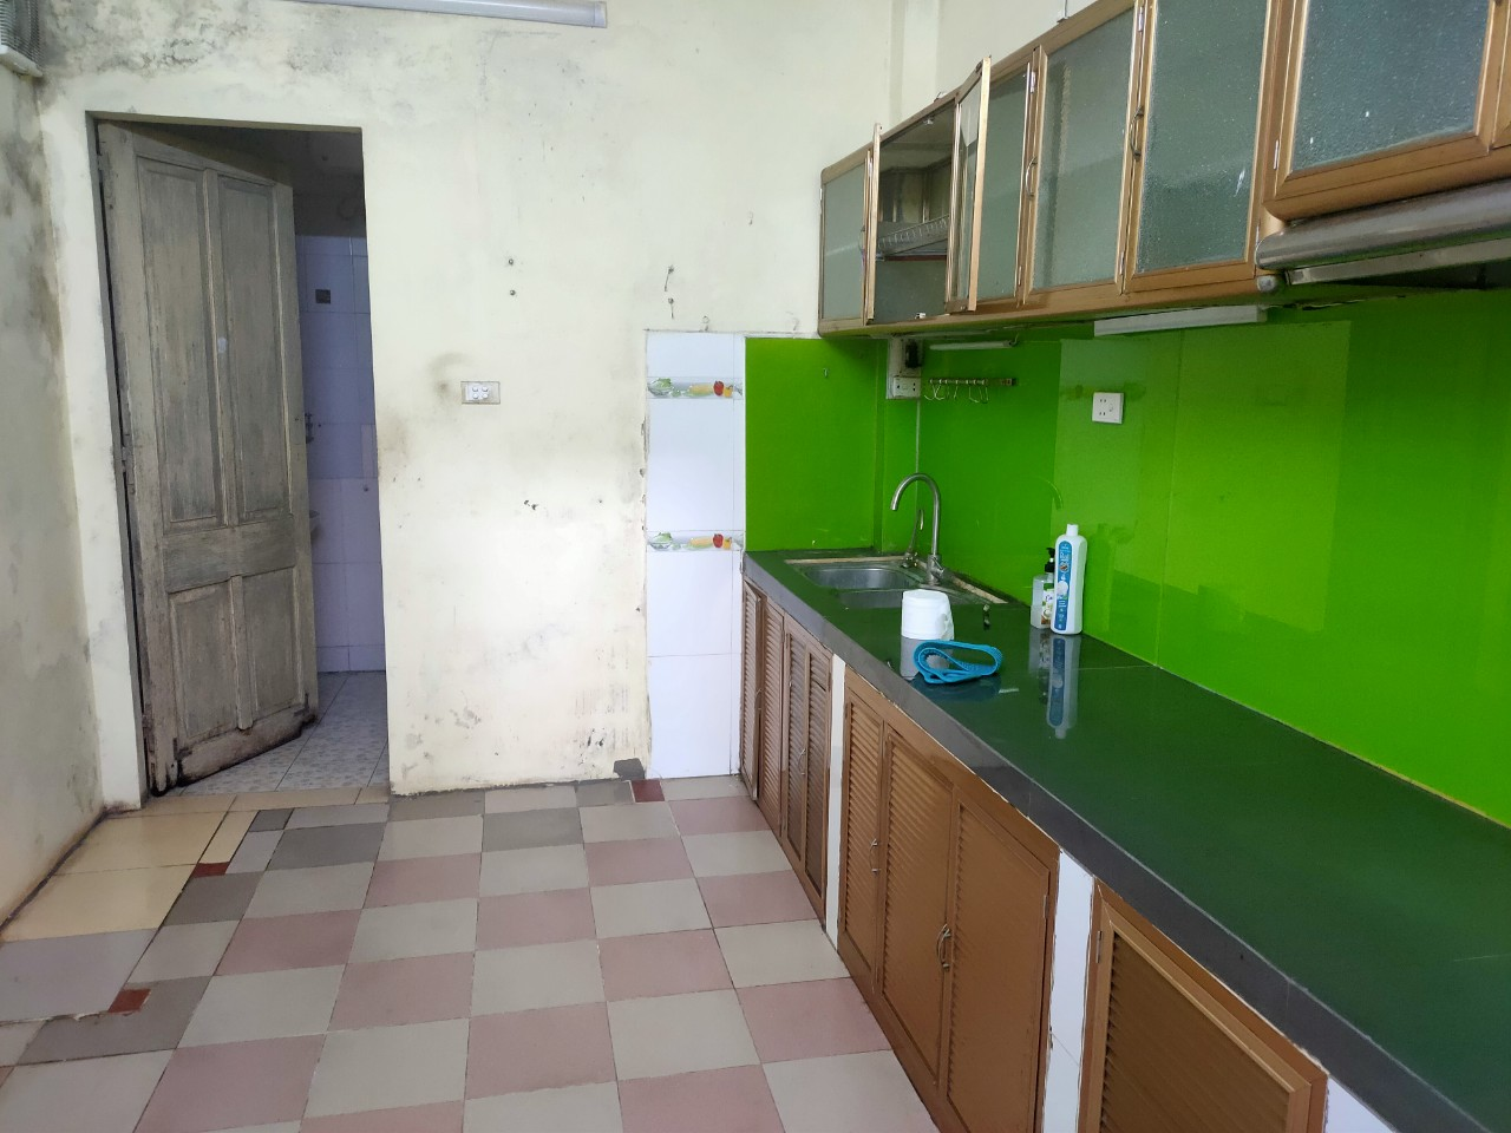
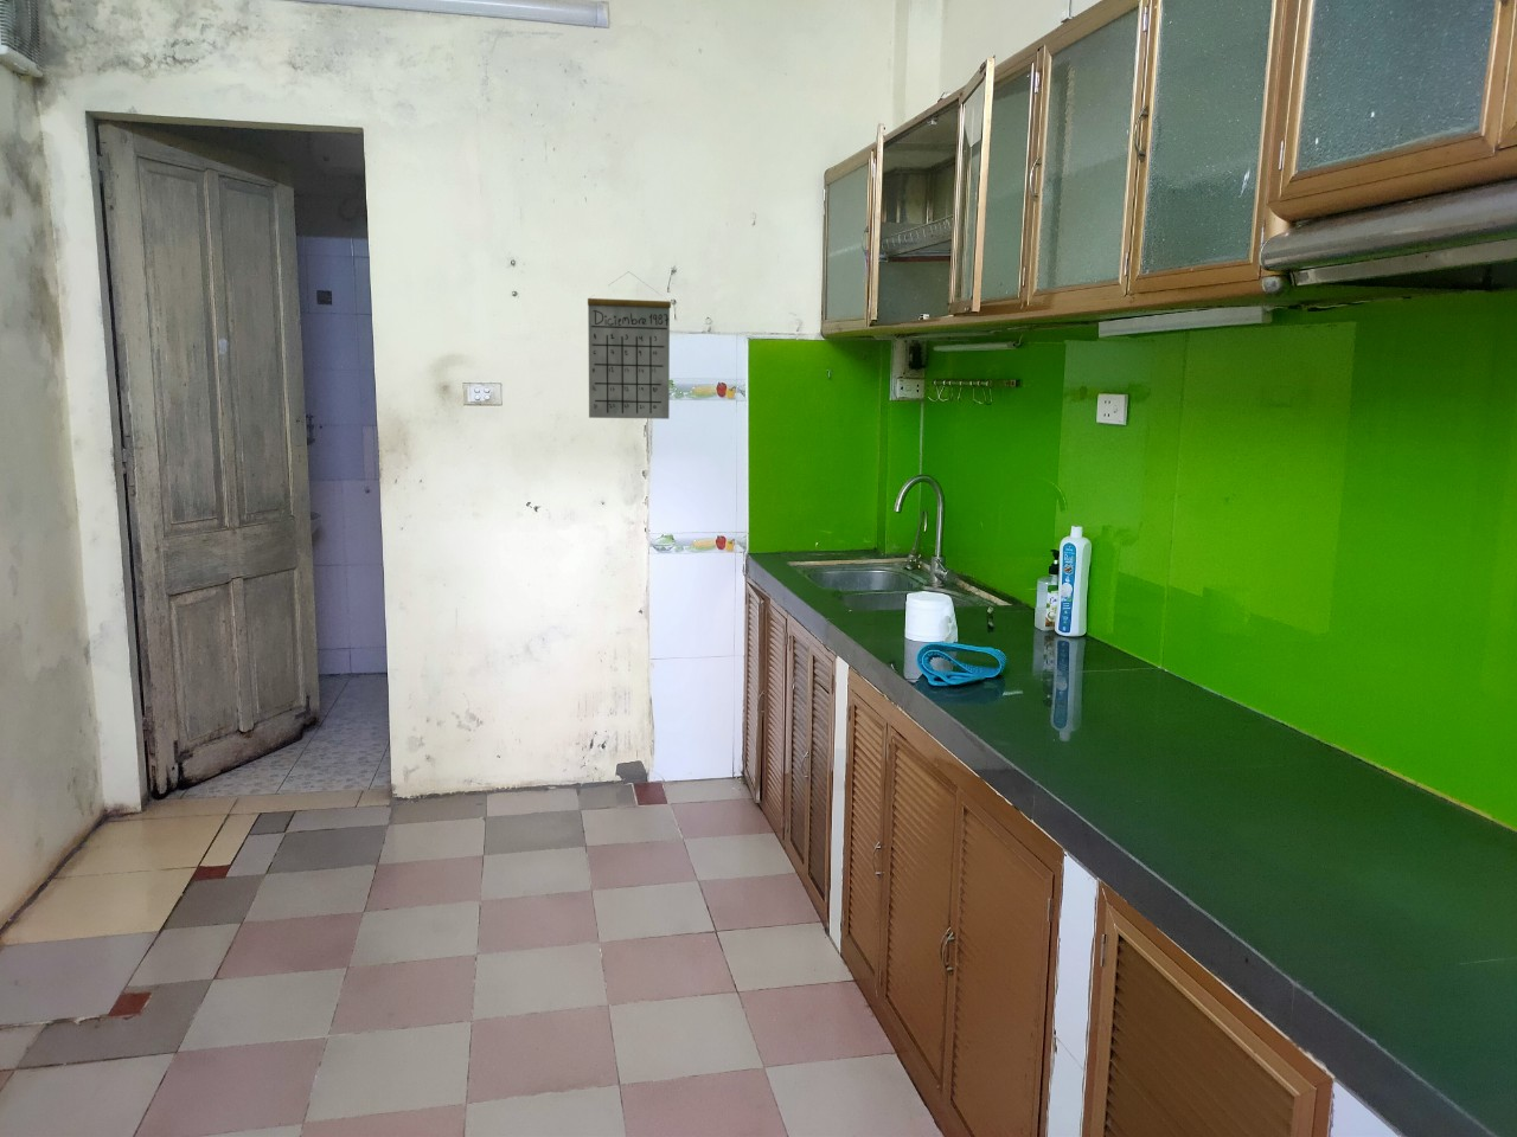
+ calendar (629, 345)
